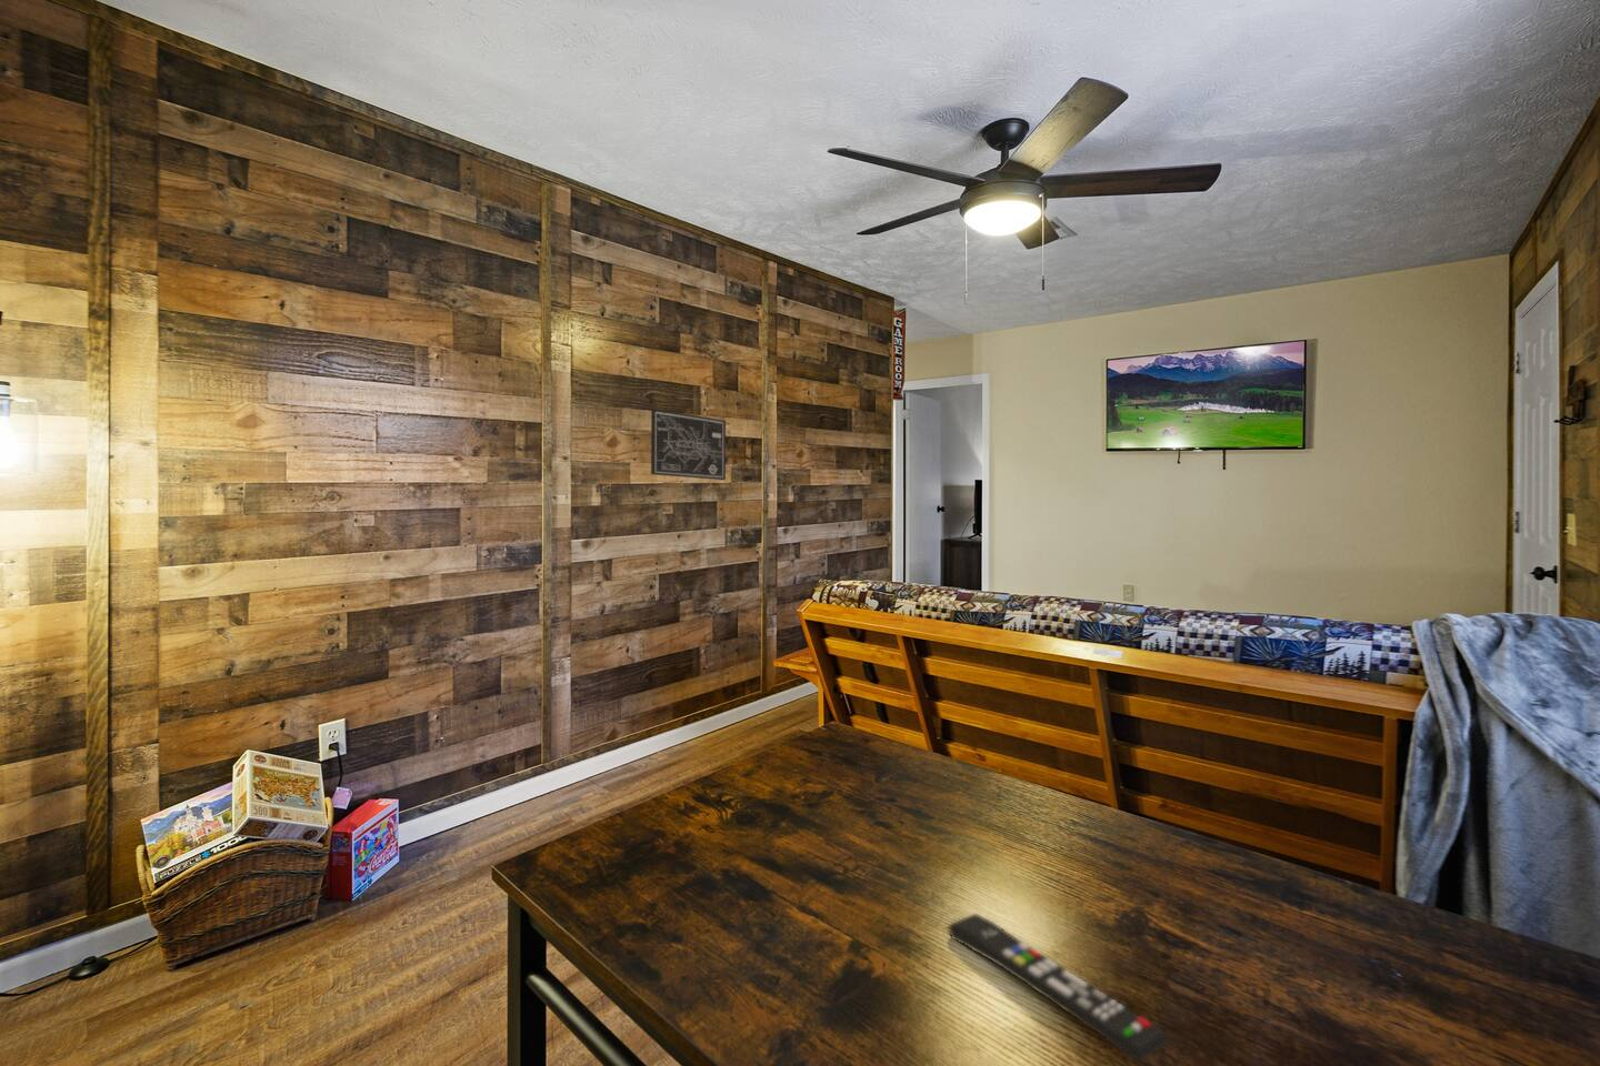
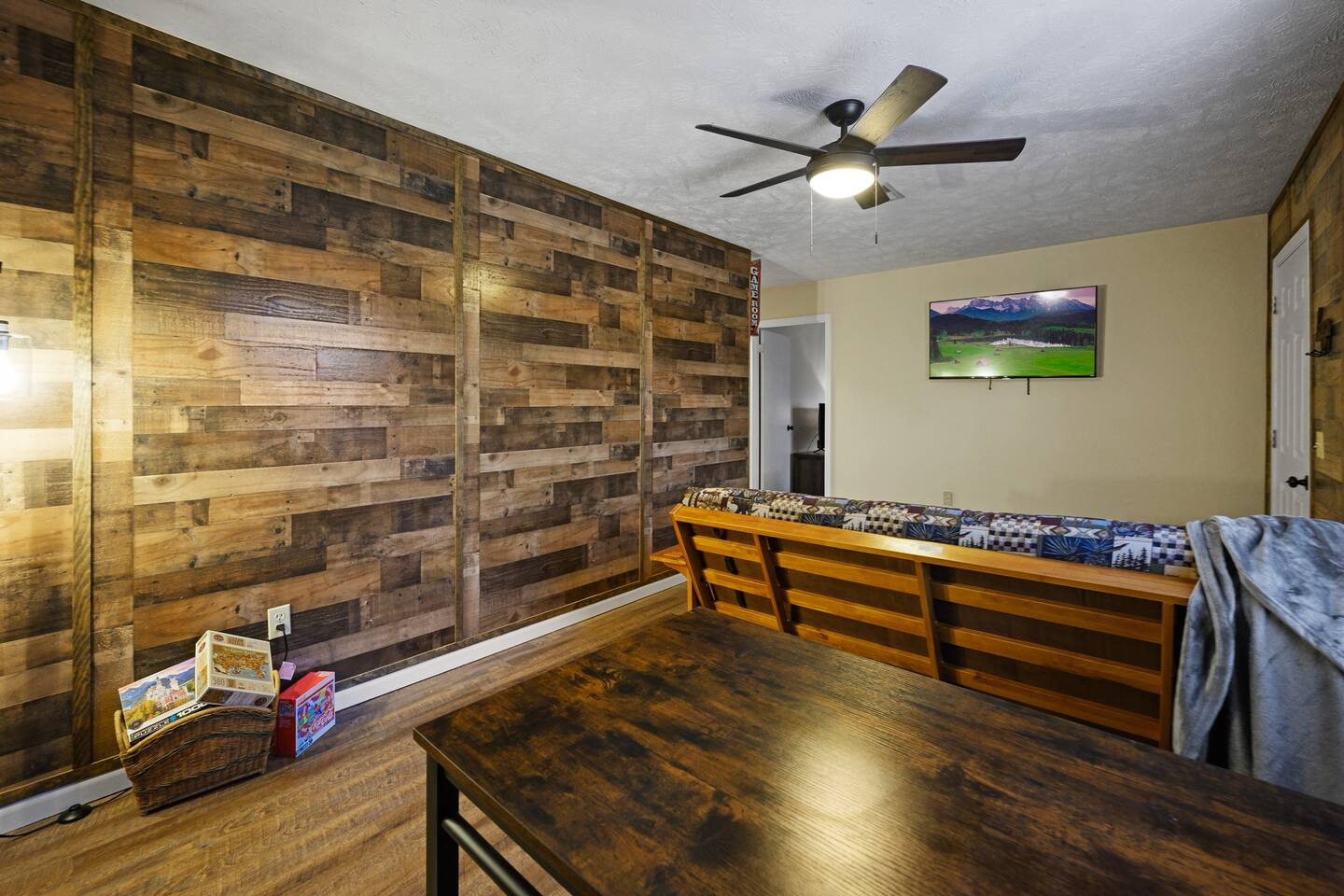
- remote control (1043, 976)
- wall art (690, 445)
